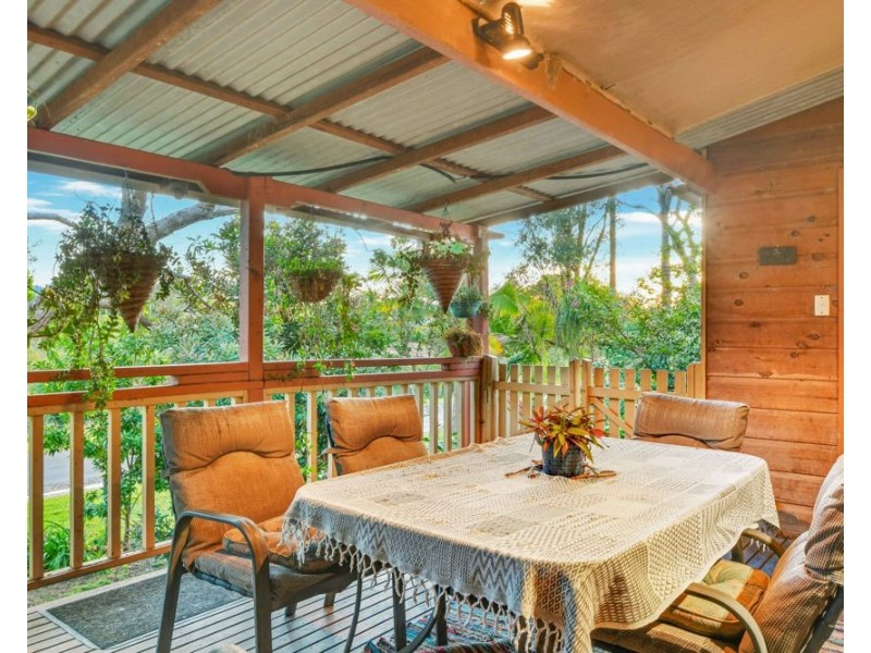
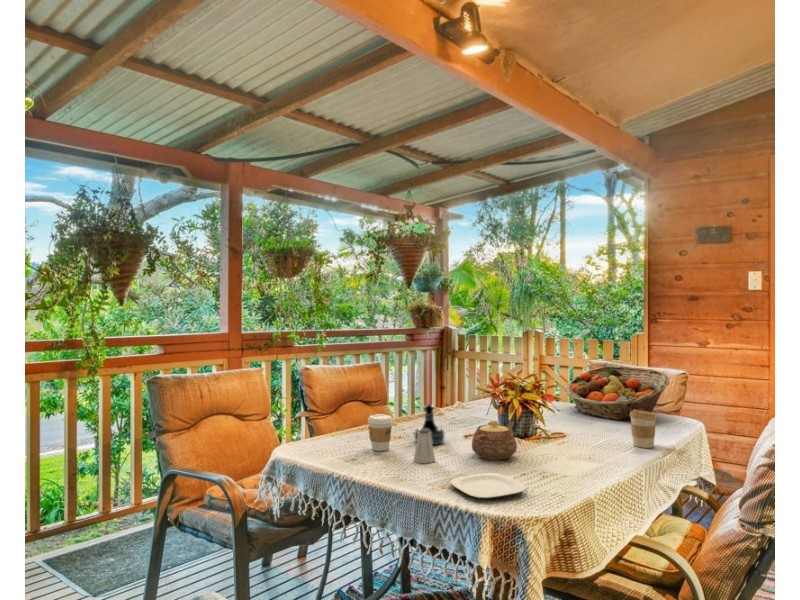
+ fruit basket (615, 391)
+ coffee cup (380, 432)
+ tequila bottle (429, 423)
+ coffee cup (643, 428)
+ plate (487, 486)
+ teapot (495, 437)
+ saltshaker (424, 445)
